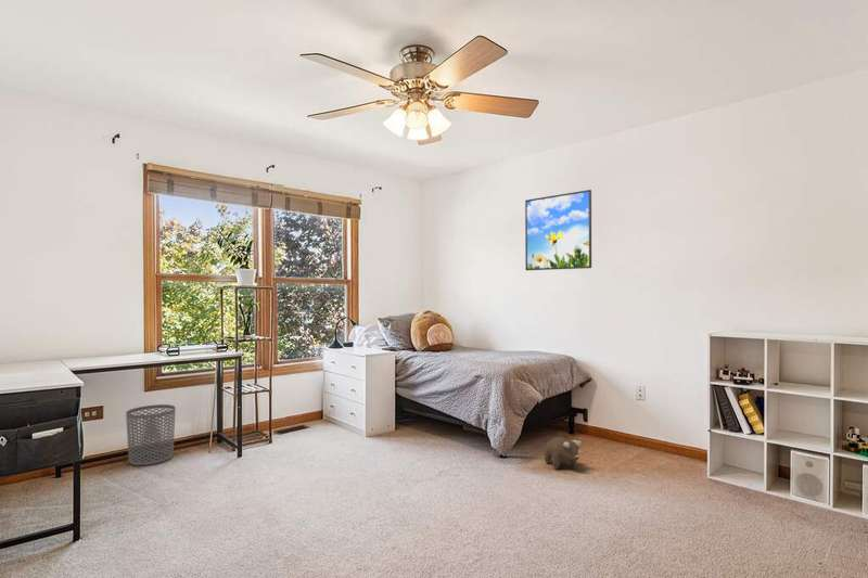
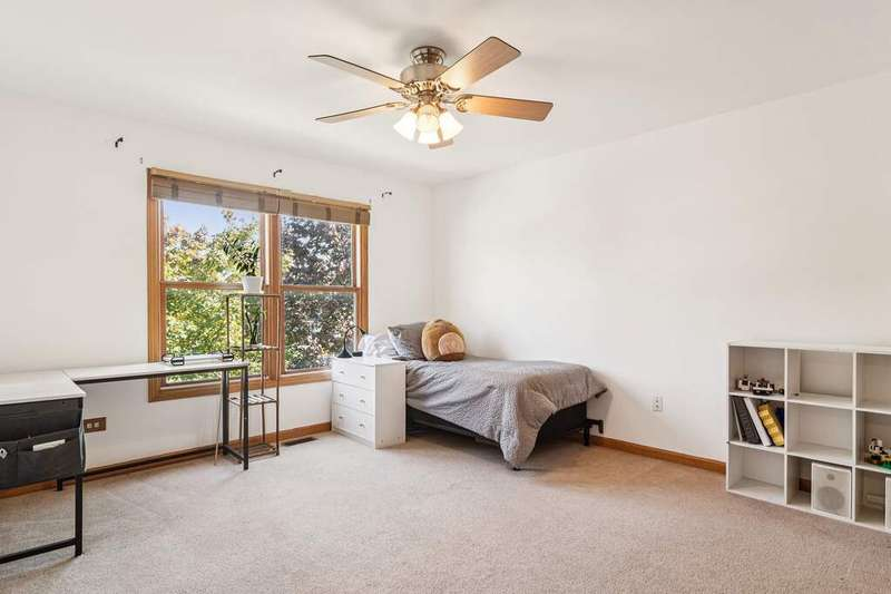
- waste bin (151, 434)
- plush toy (562, 451)
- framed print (557, 232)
